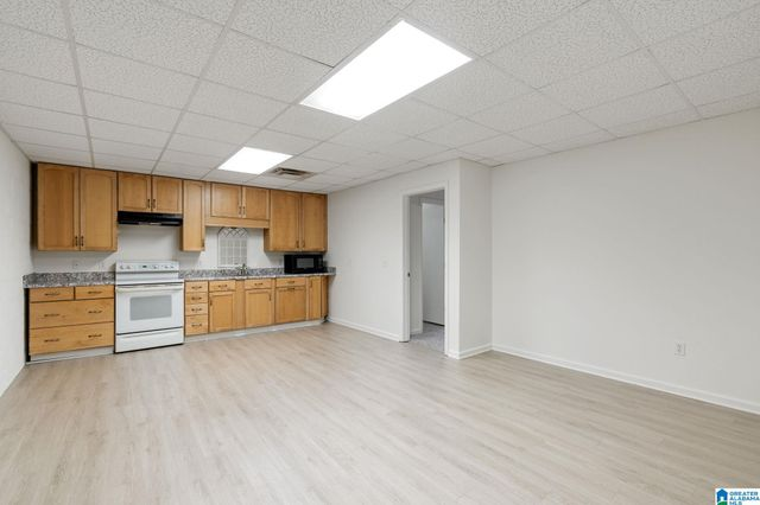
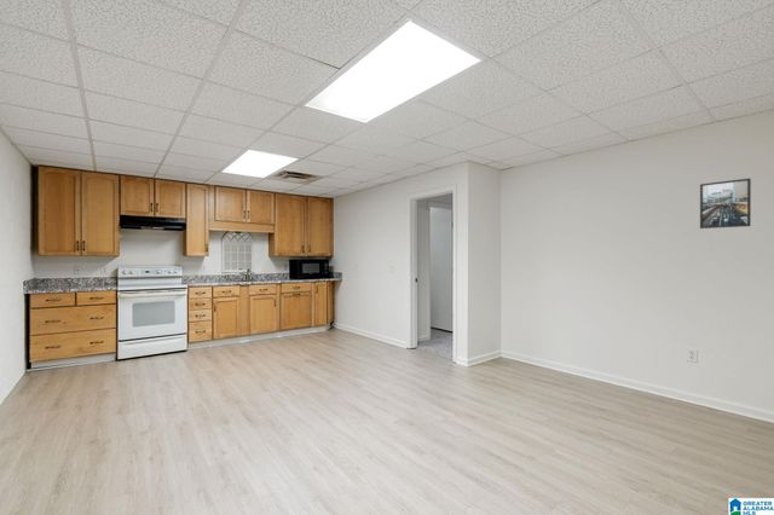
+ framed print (723, 204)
